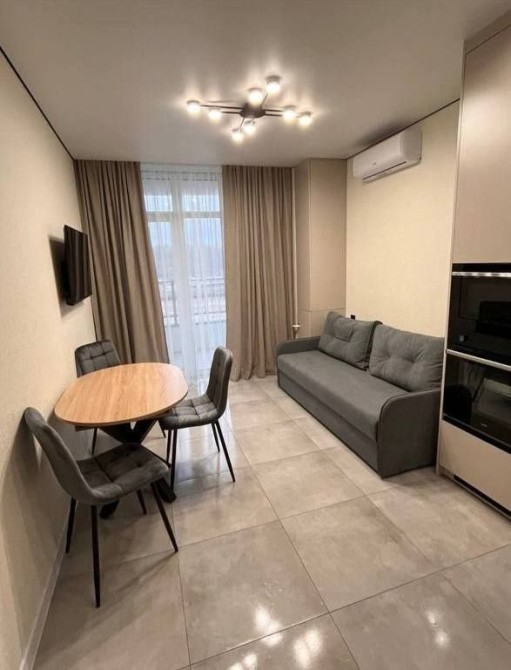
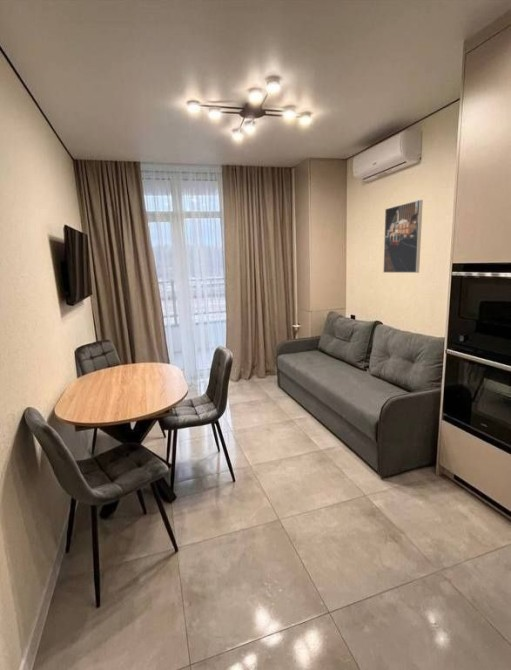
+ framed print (401, 239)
